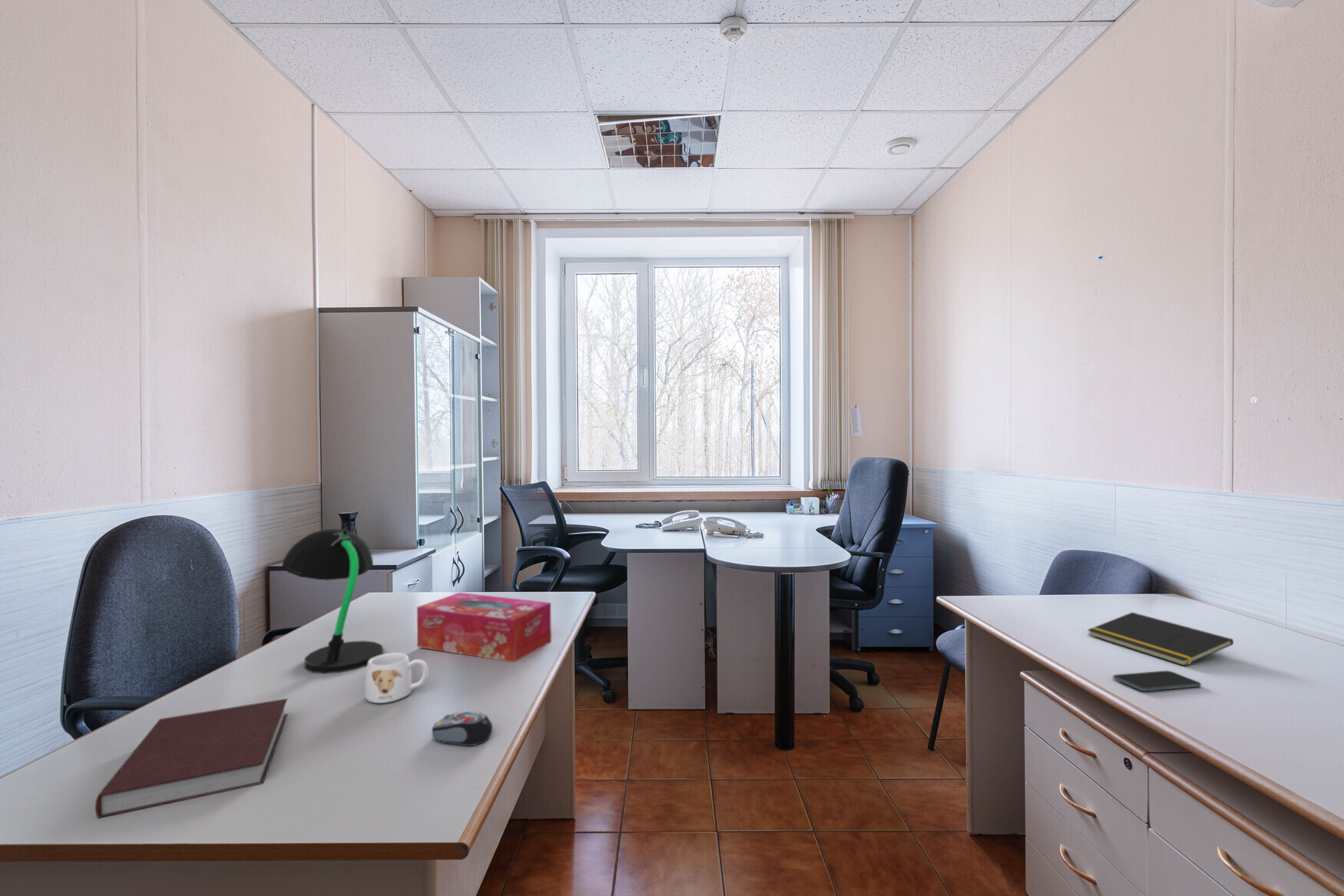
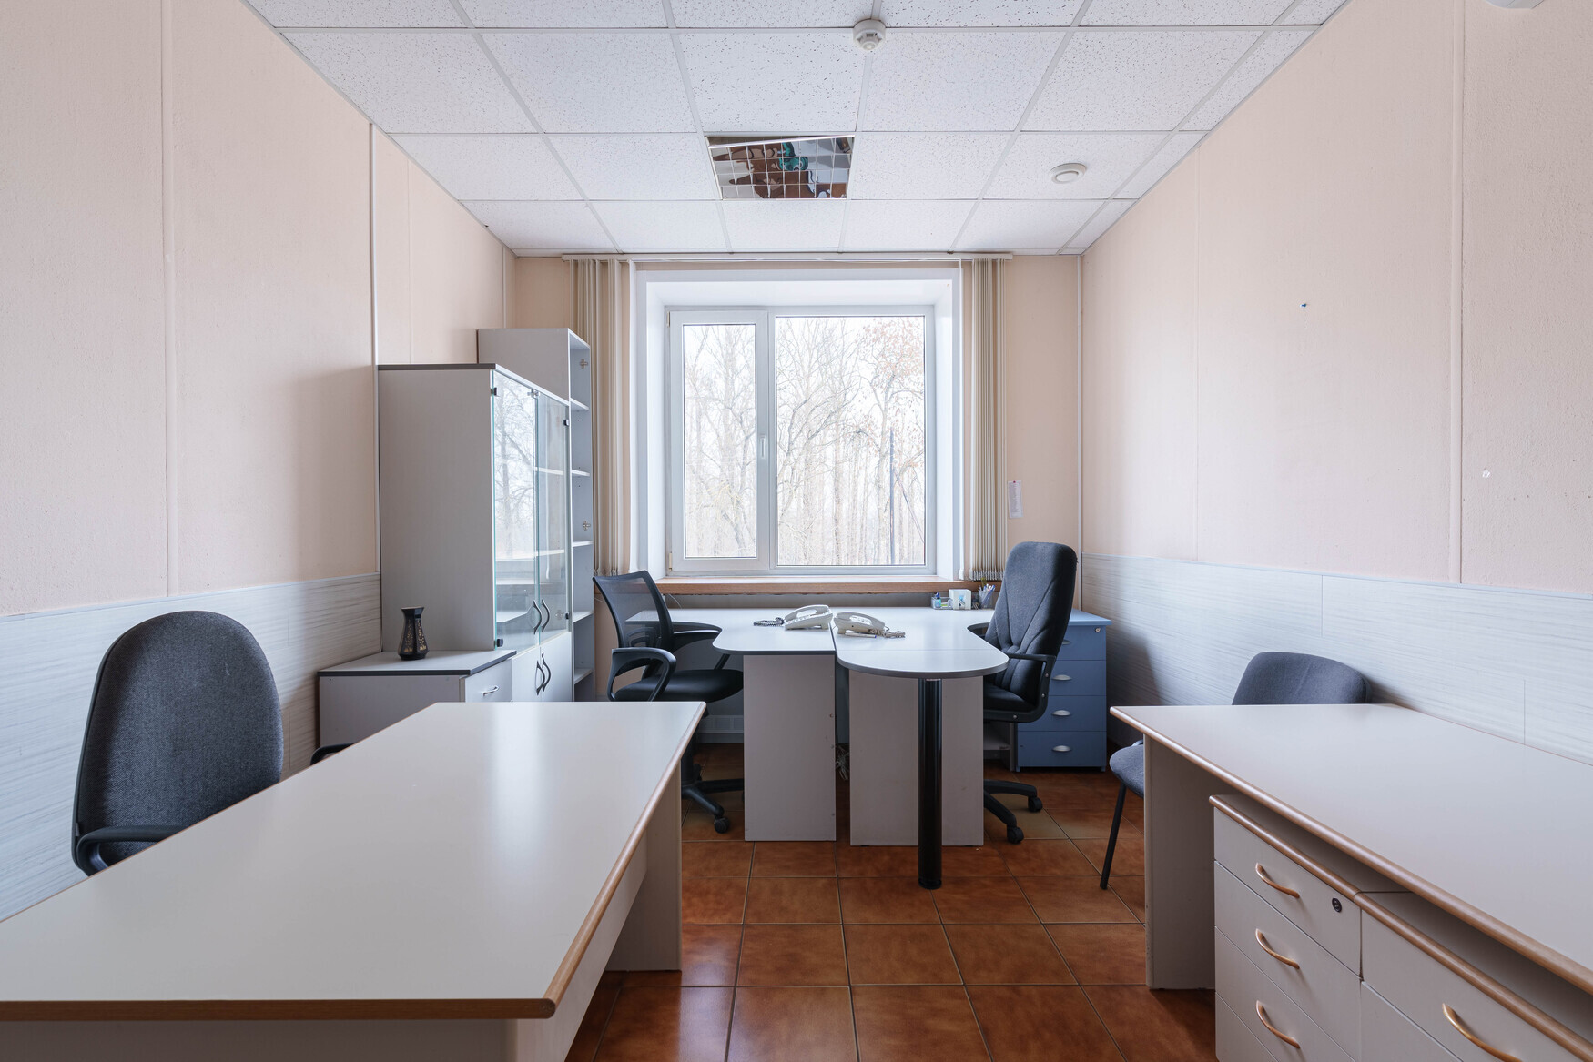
- computer mouse (462, 724)
- smartphone (1156, 680)
- tissue box (485, 624)
- notebook (207, 749)
- desk lamp (328, 580)
- mug (397, 676)
- notepad (1156, 636)
